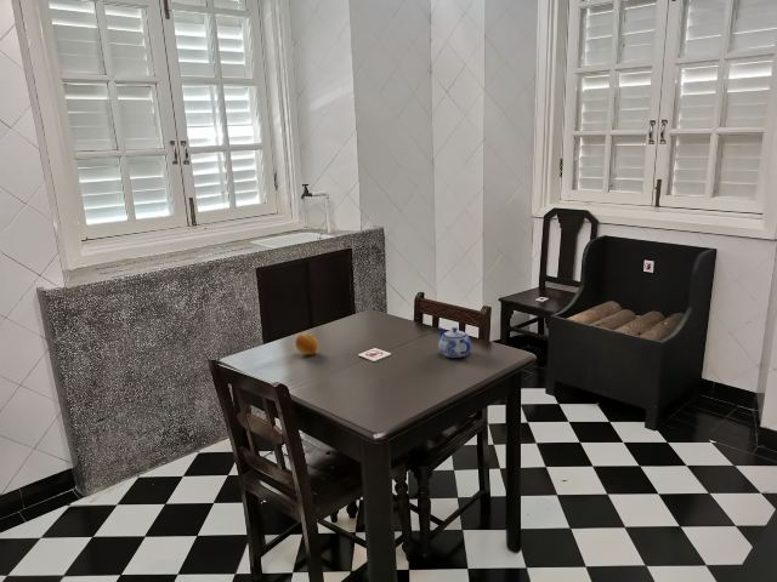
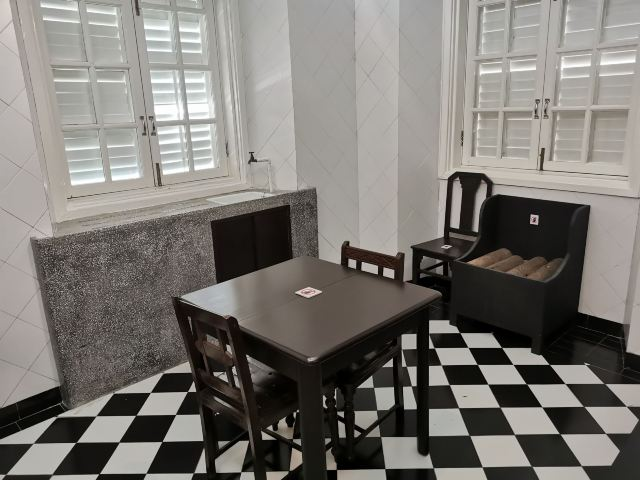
- teapot (453, 340)
- fruit (306, 343)
